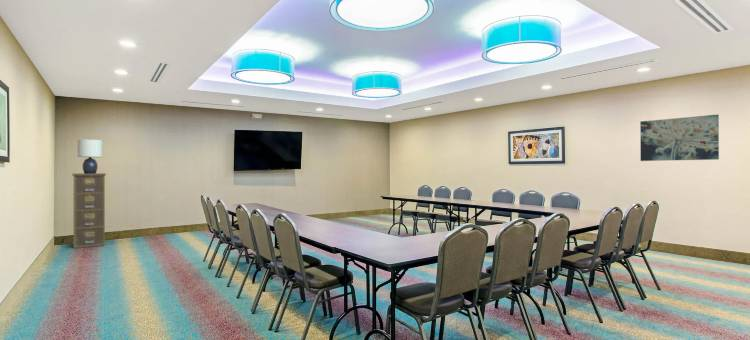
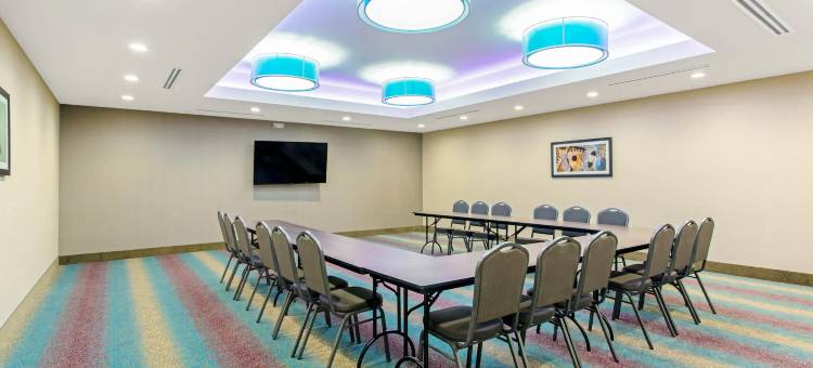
- wall art (677, 139)
- lamp (90, 156)
- filing cabinet (89, 208)
